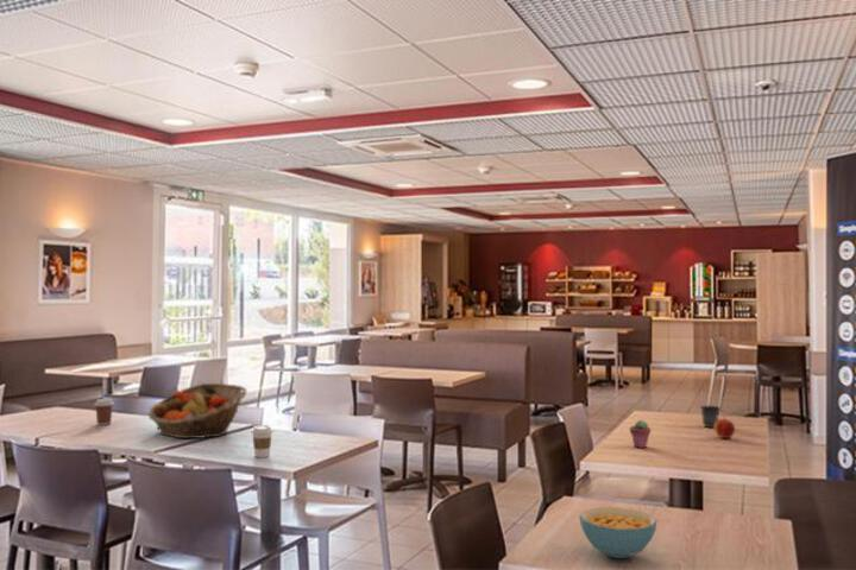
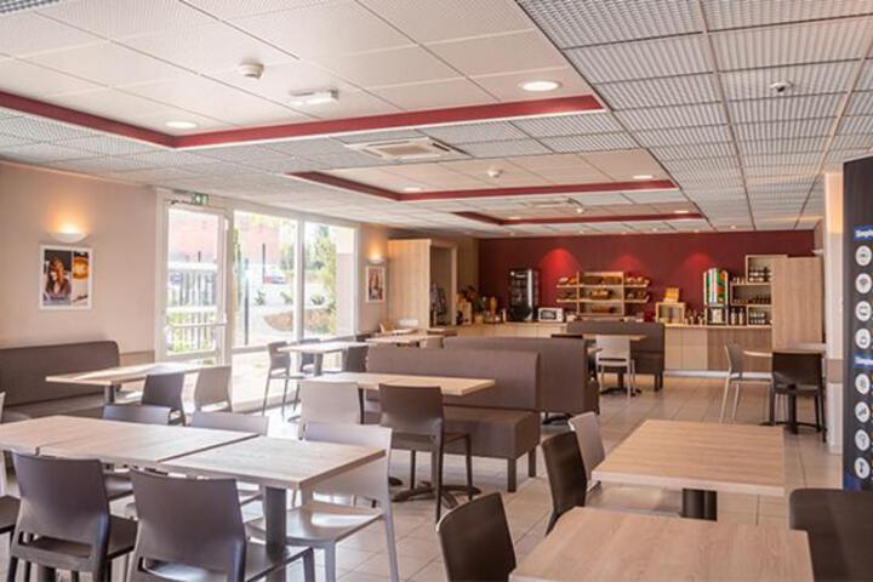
- fruit basket (197, 410)
- coffee cup (262, 441)
- coffee cup (103, 411)
- potted succulent (640, 432)
- cereal bowl (617, 536)
- apple (724, 426)
- mug (711, 416)
